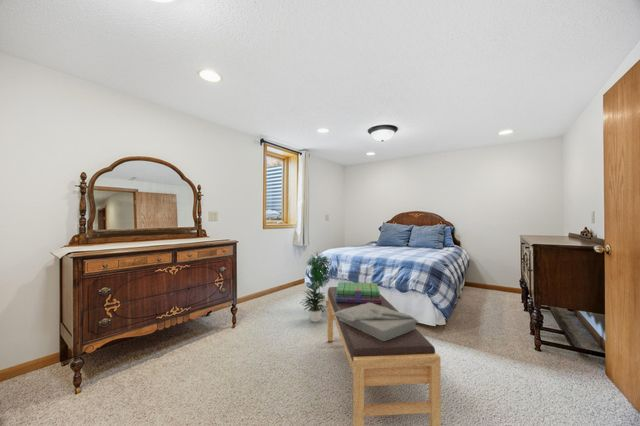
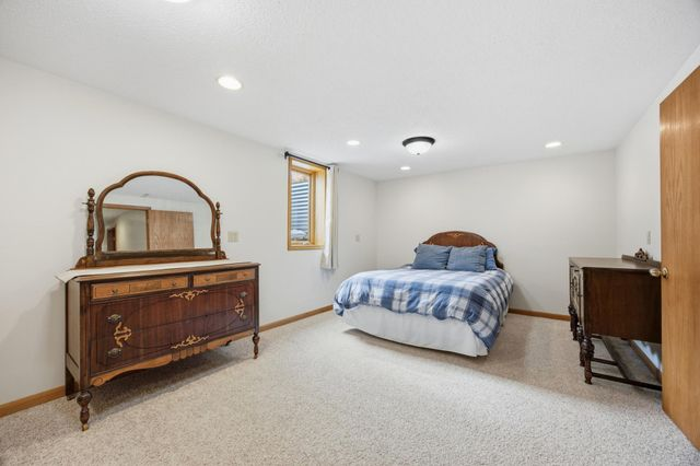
- bench (366, 342)
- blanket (374, 314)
- stack of books (357, 292)
- potted plant (316, 283)
